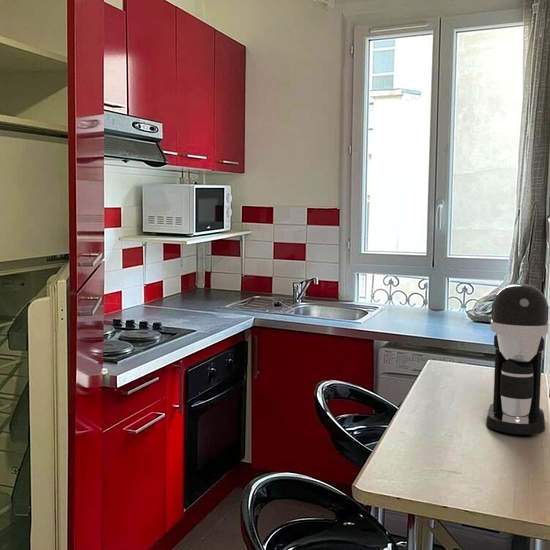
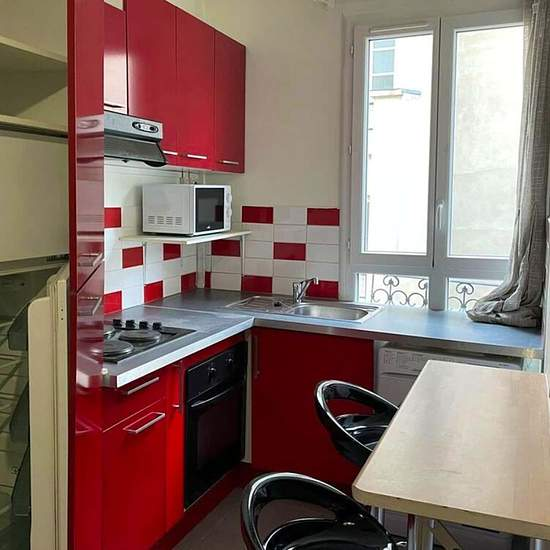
- coffee maker (518, 352)
